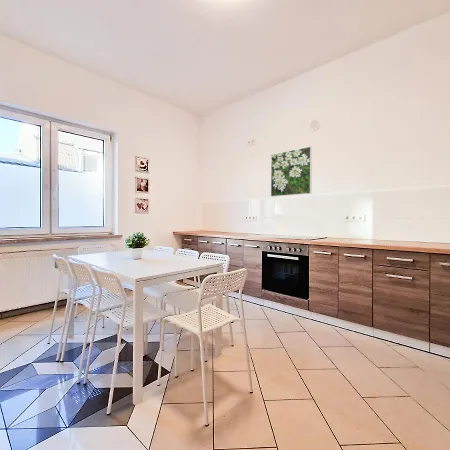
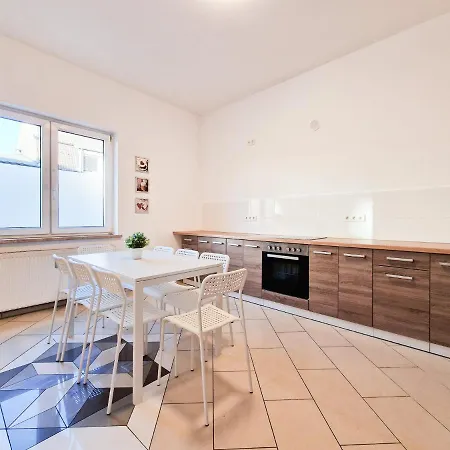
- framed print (290, 172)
